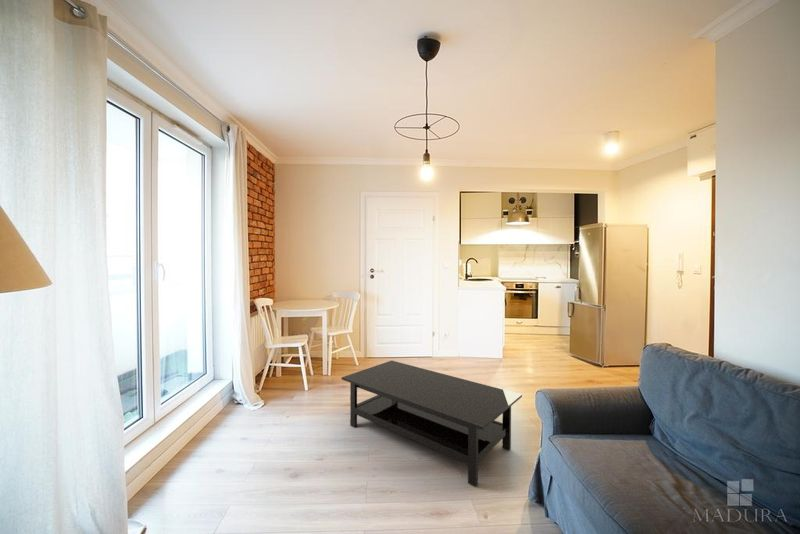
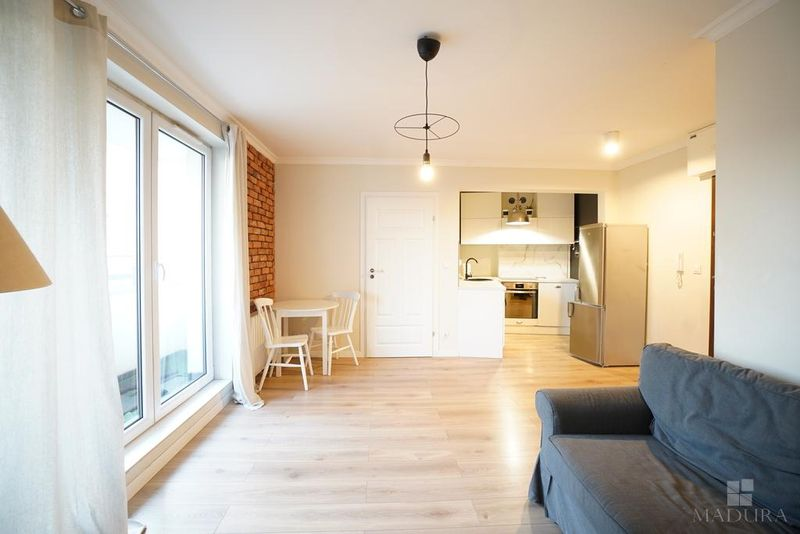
- coffee table (425, 410)
